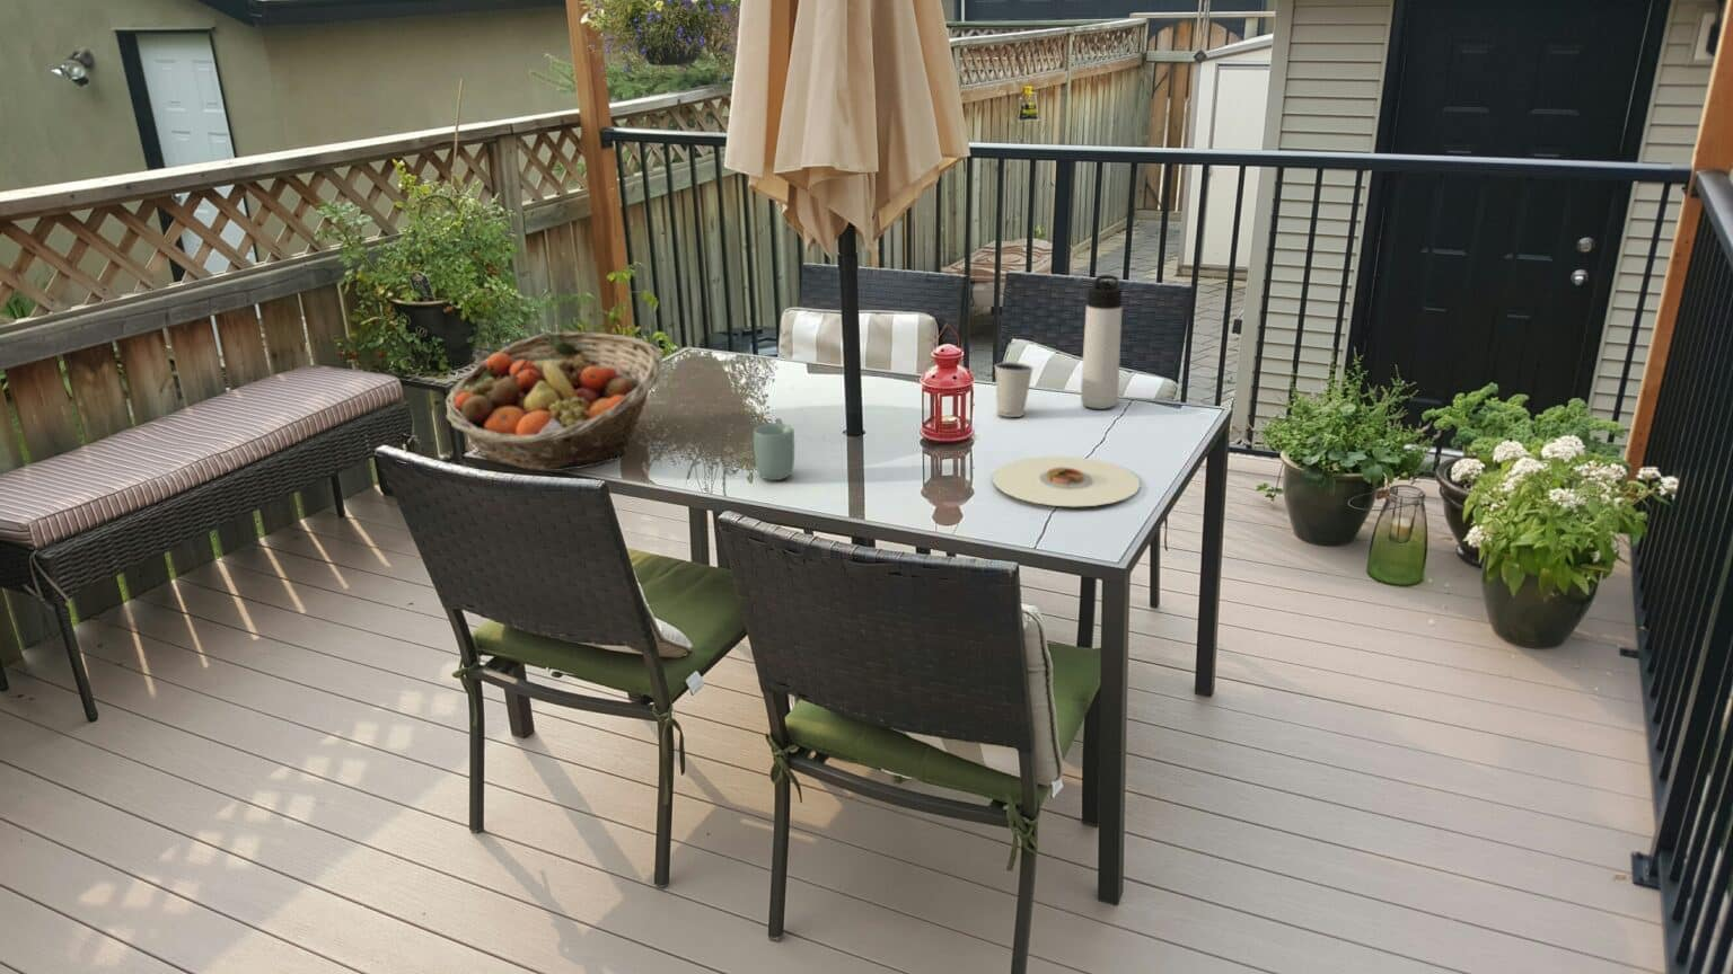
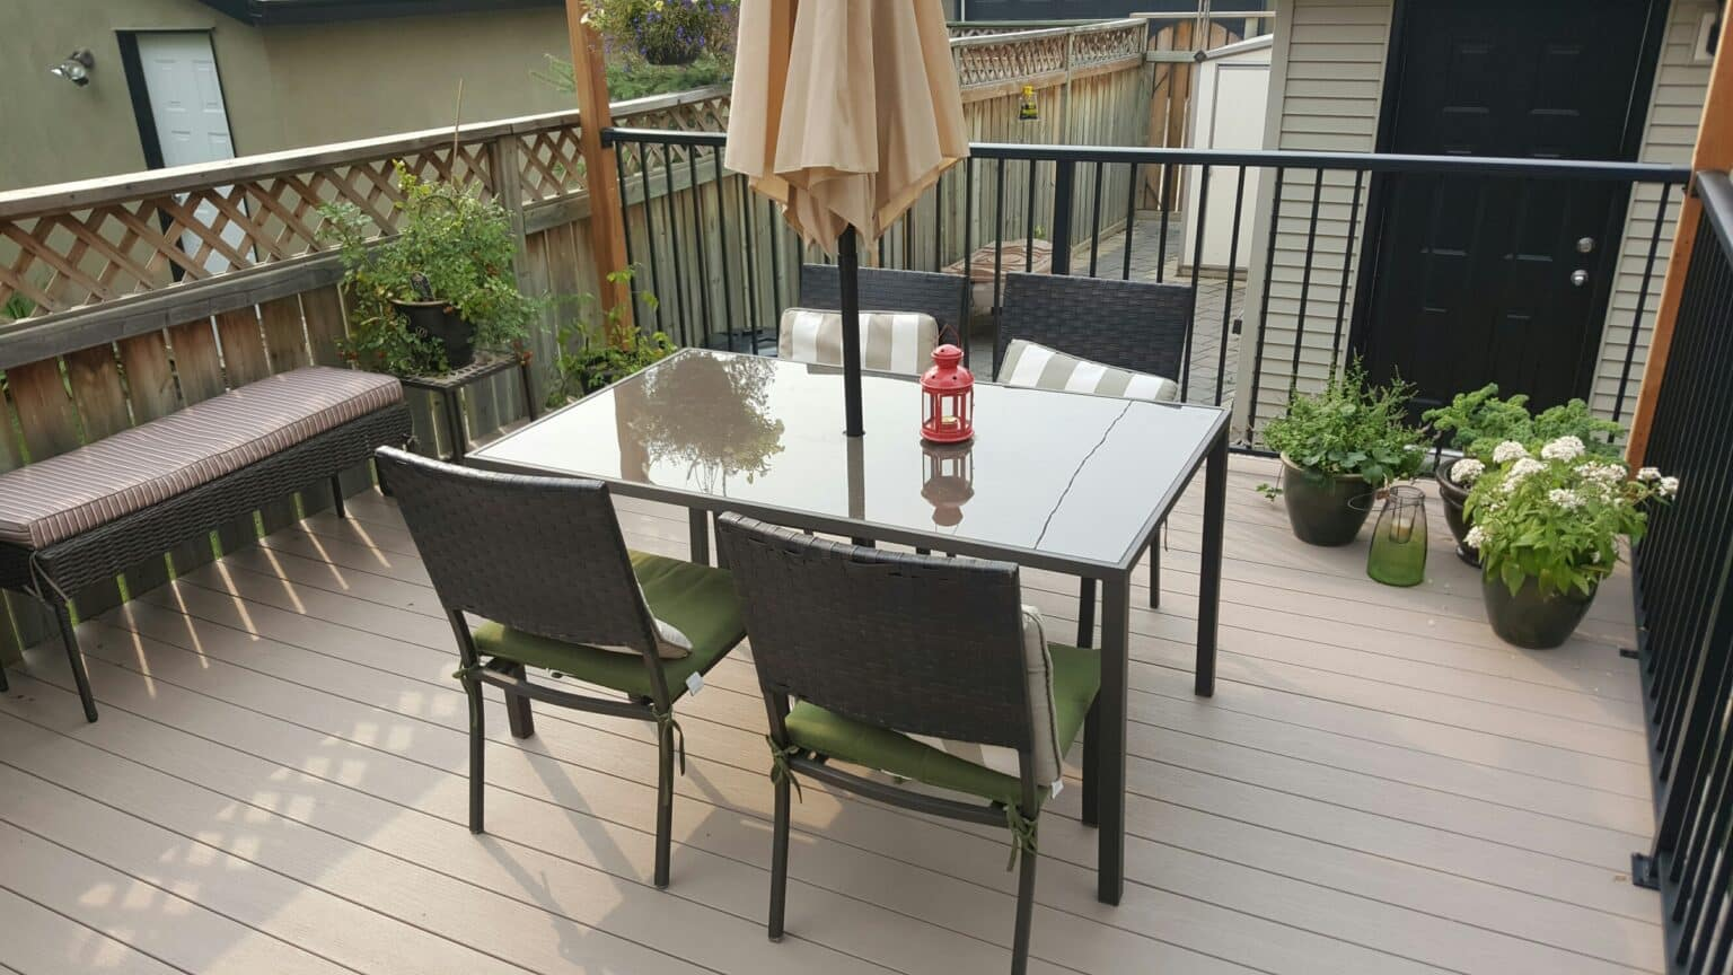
- dixie cup (1013, 389)
- cup (774, 453)
- plate (1065, 476)
- thermos bottle (1102, 341)
- fruit basket (555, 400)
